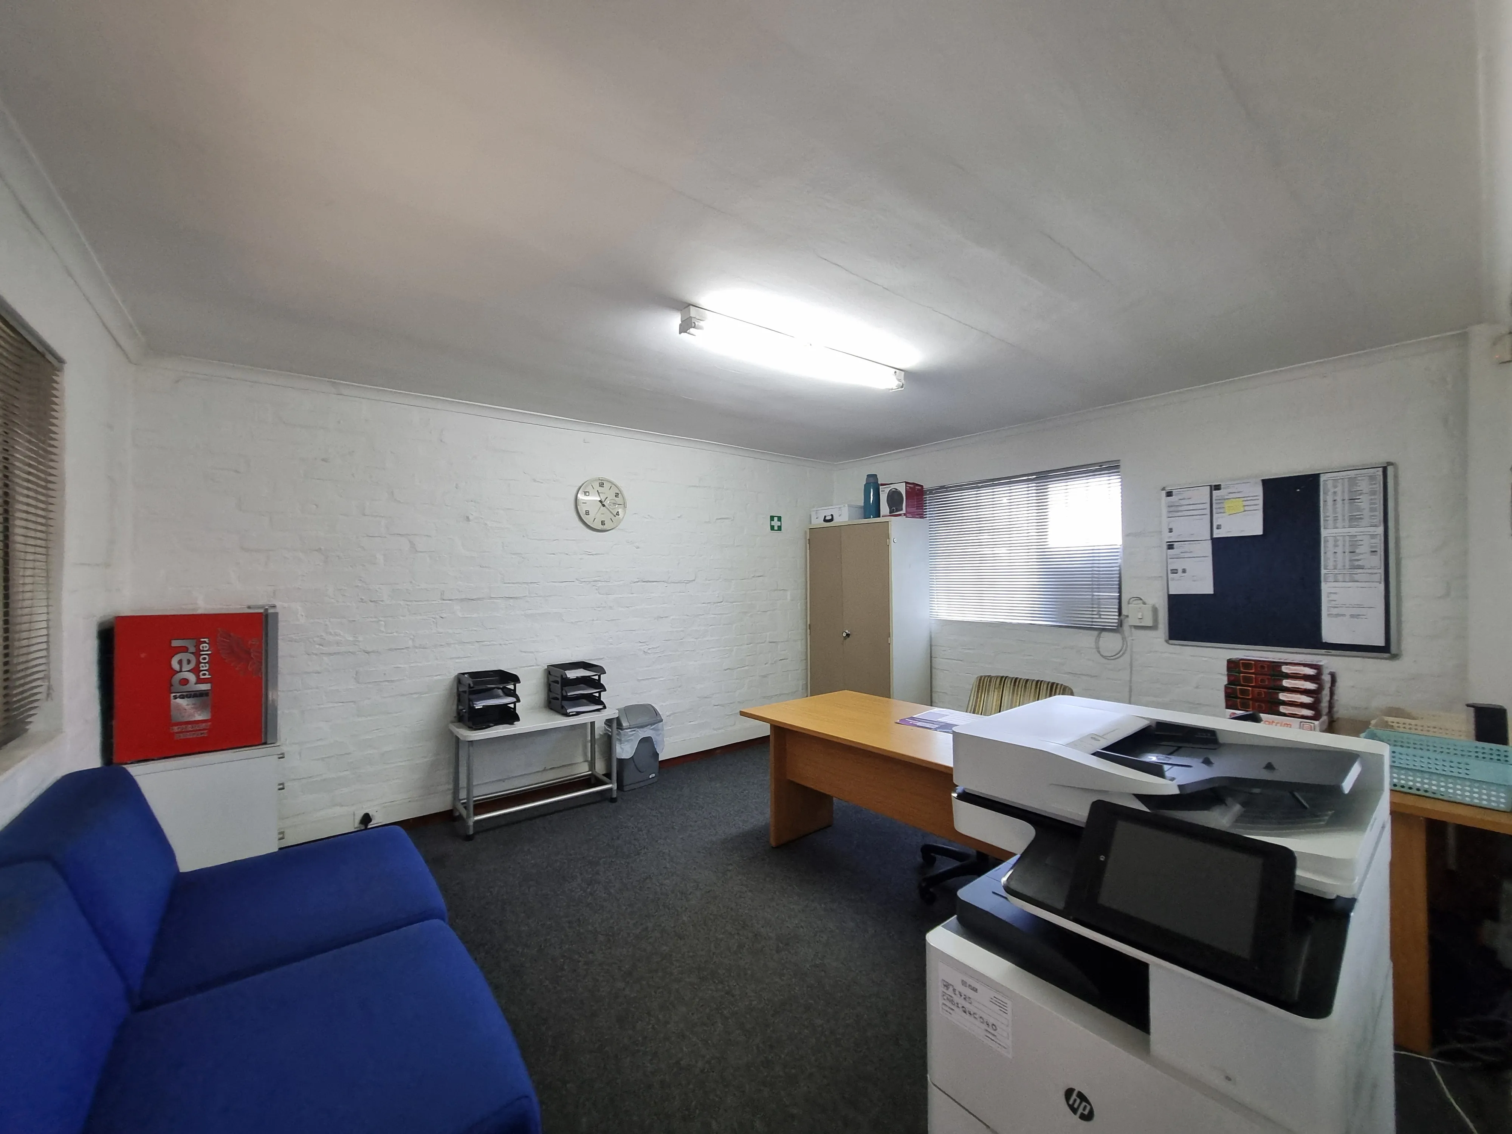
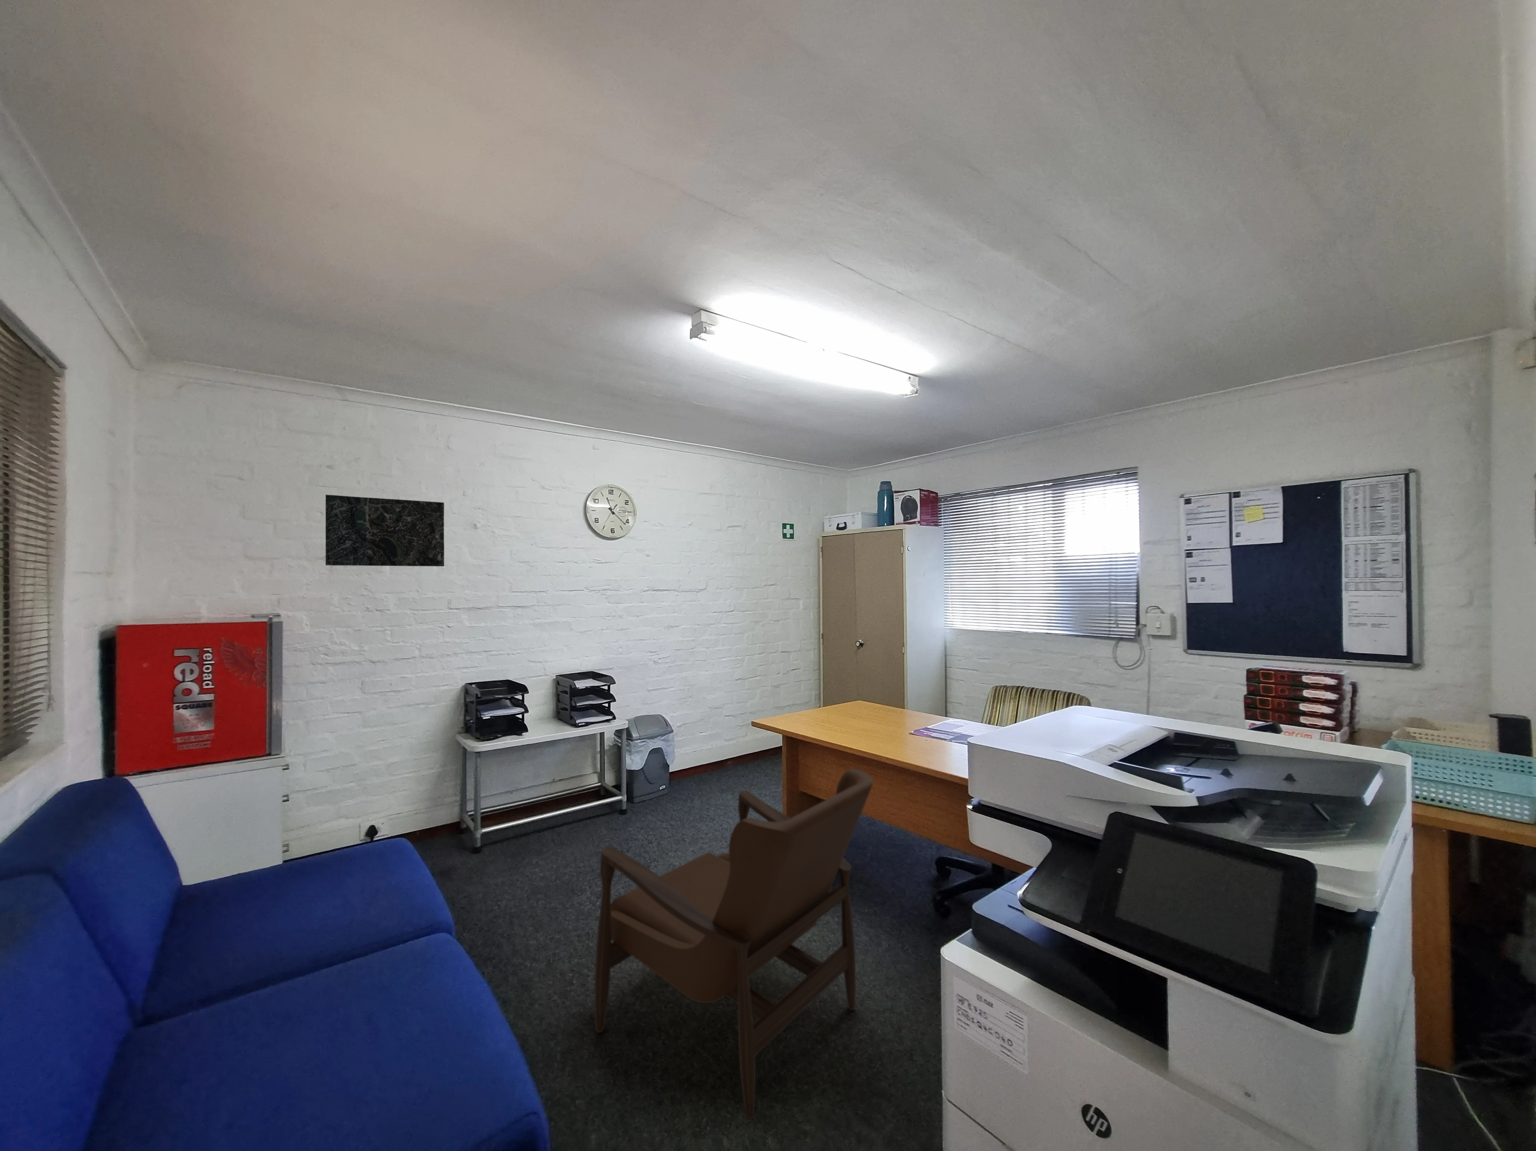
+ map (388, 532)
+ armchair (739, 895)
